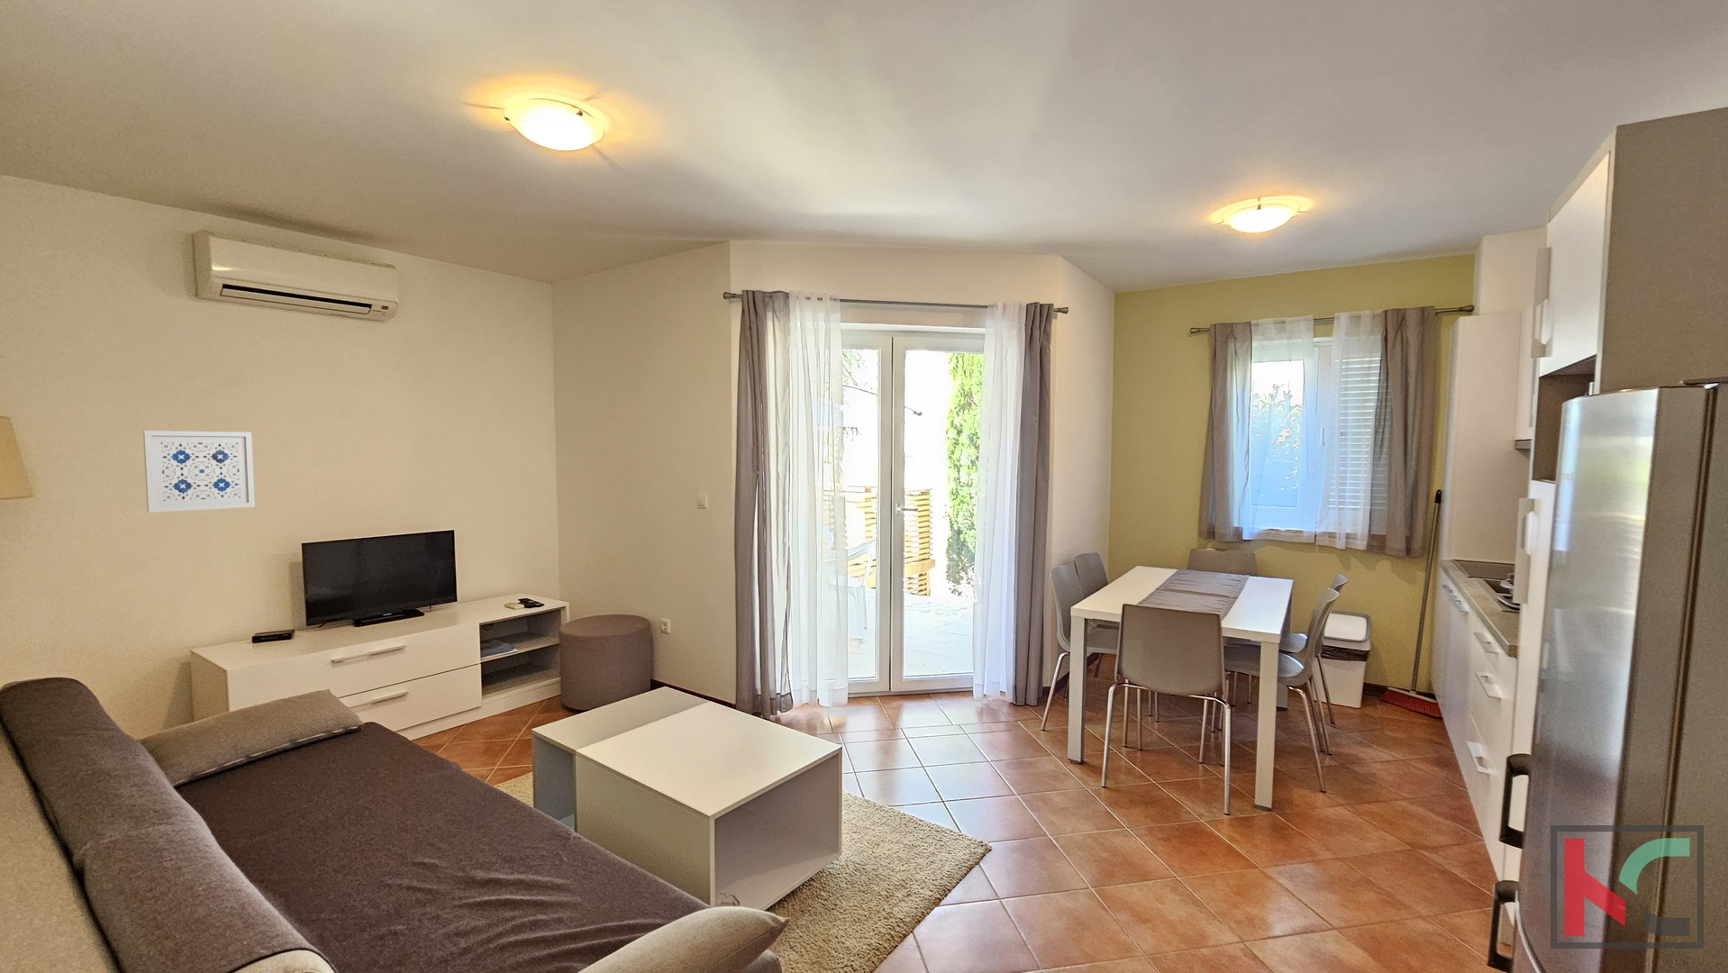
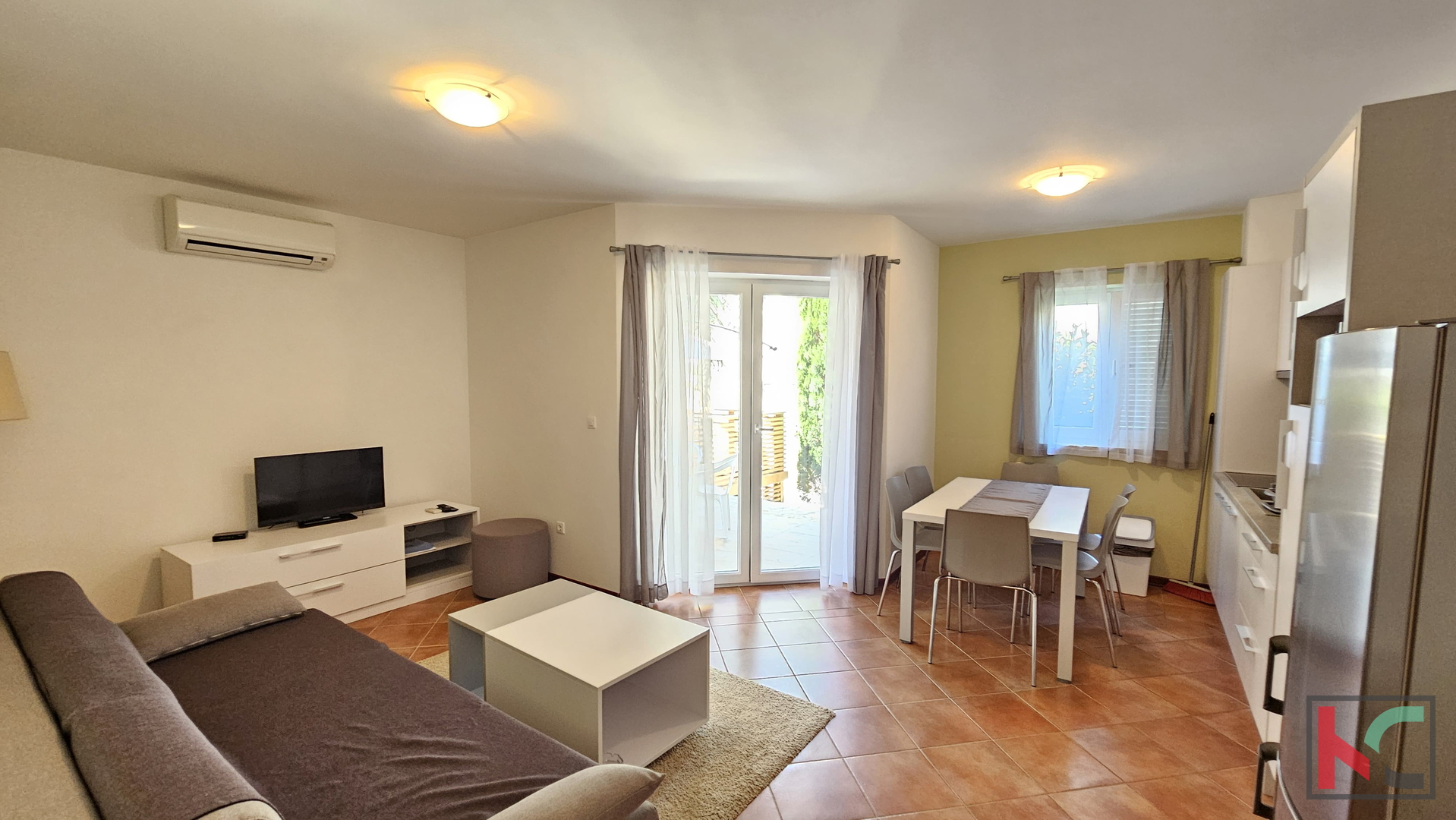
- wall art (201, 470)
